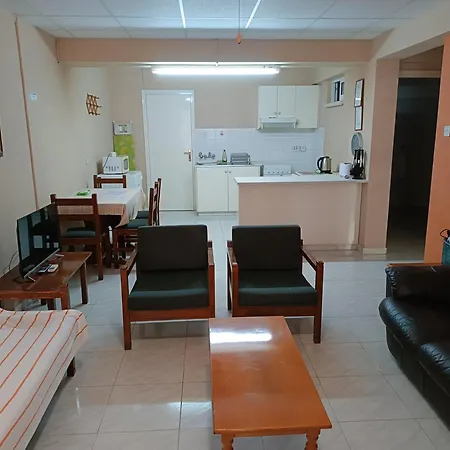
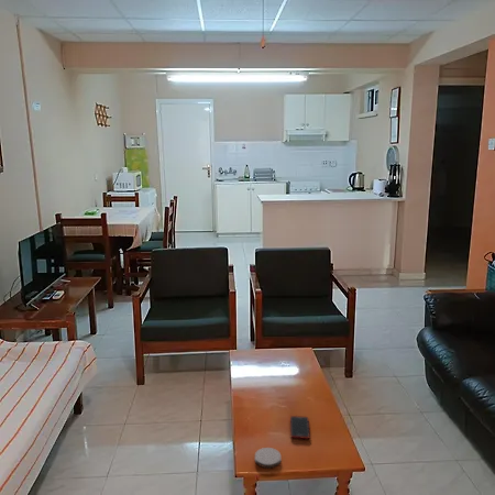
+ cell phone (299, 427)
+ coaster (267, 457)
